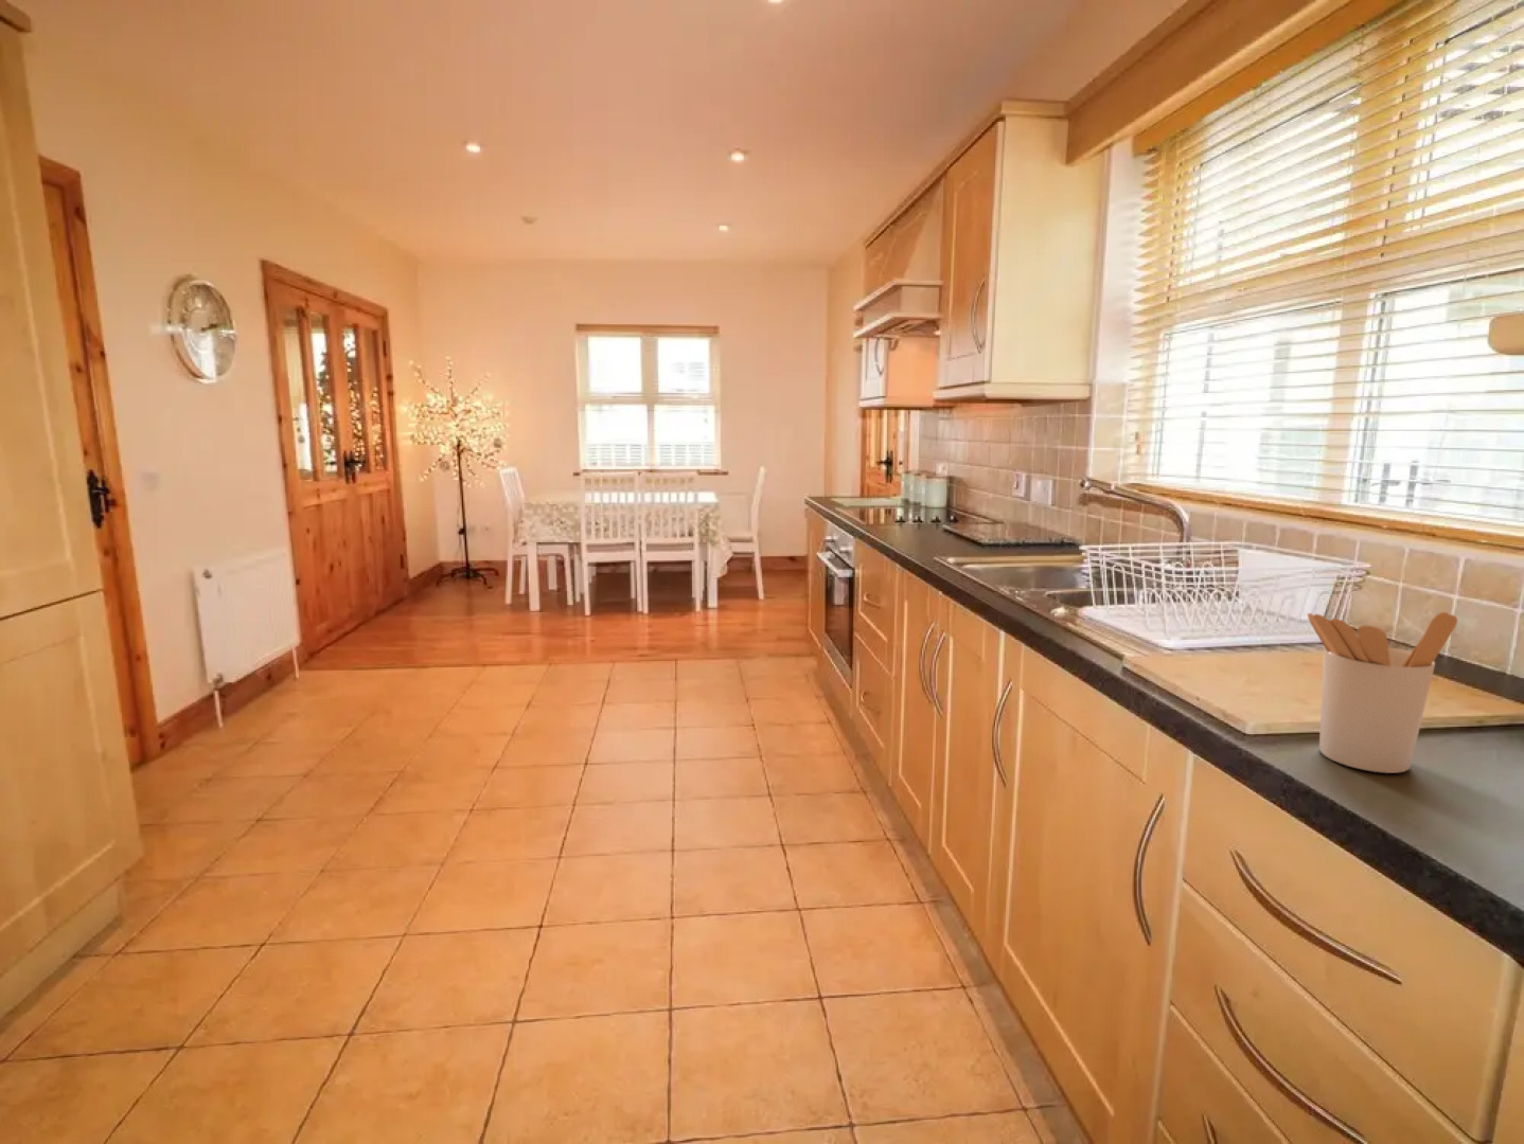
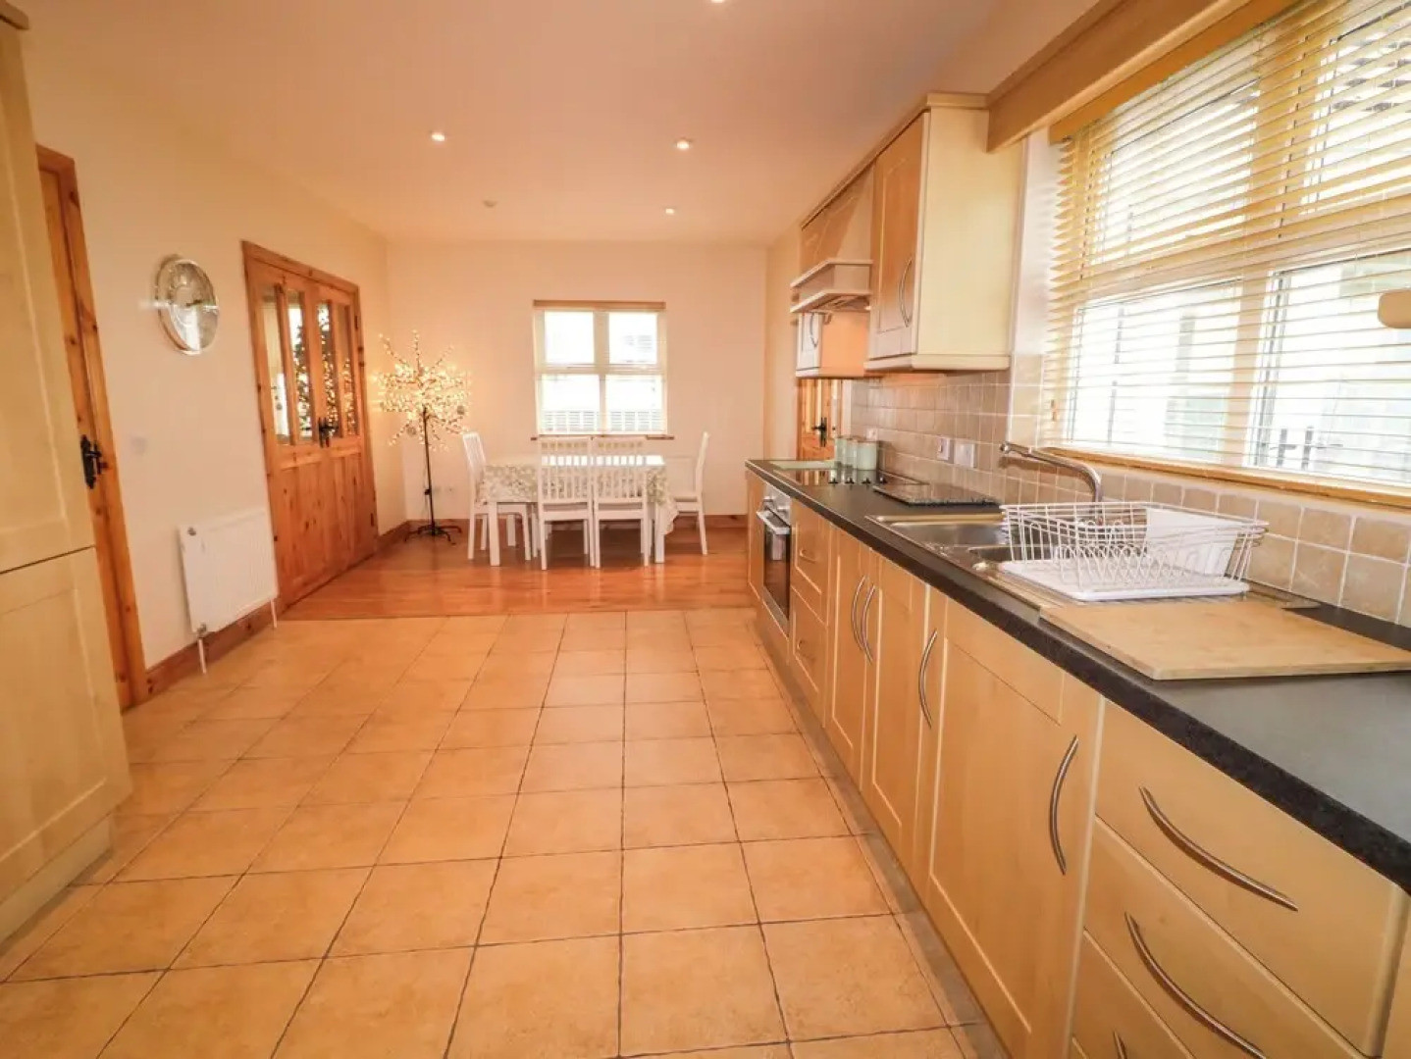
- utensil holder (1364, 685)
